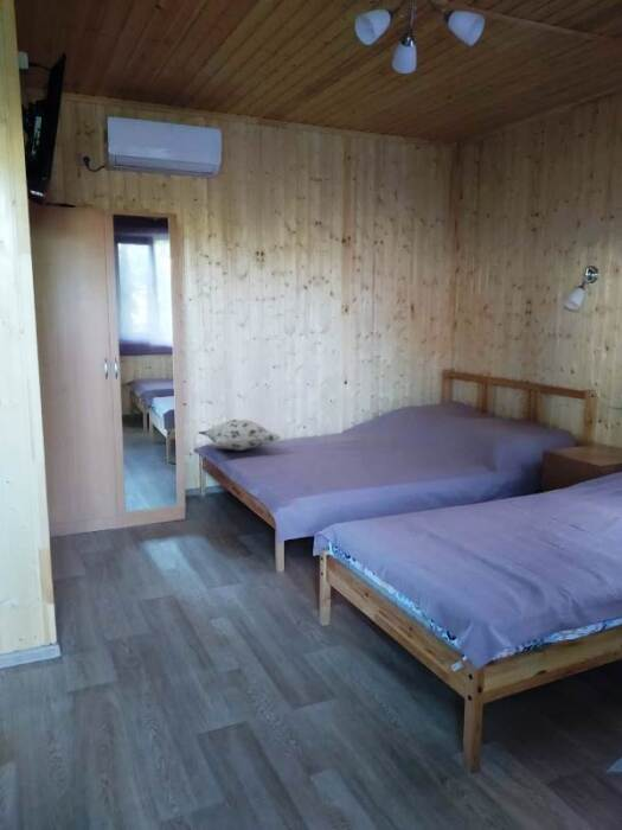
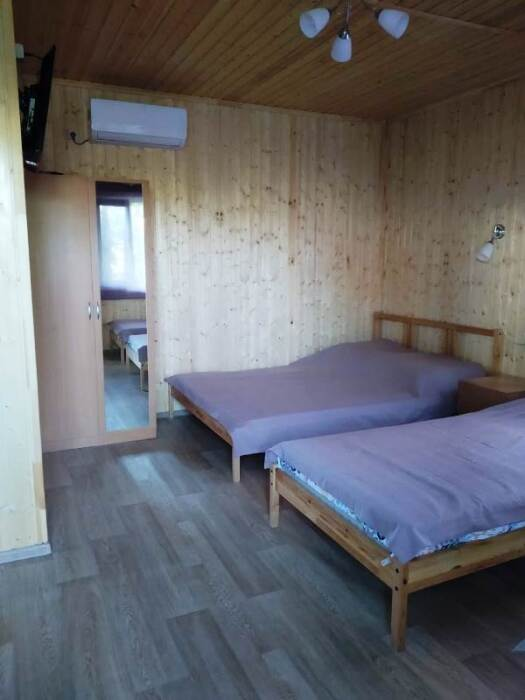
- decorative pillow (238, 434)
